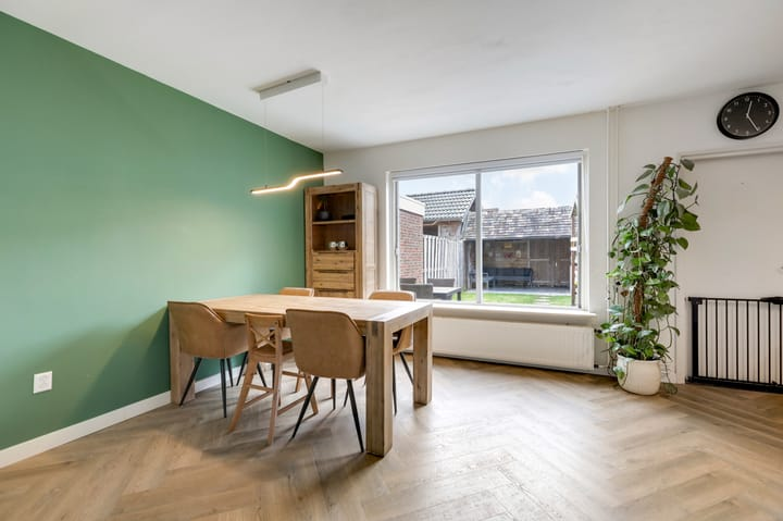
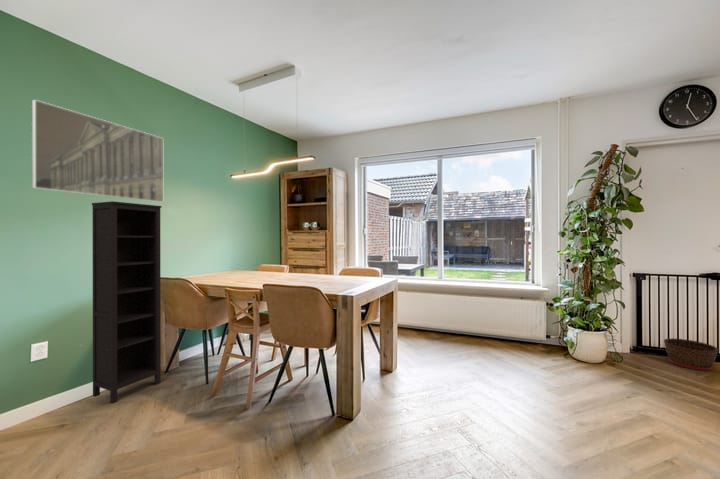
+ bookcase (128, 296)
+ basket (689, 354)
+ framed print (108, 159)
